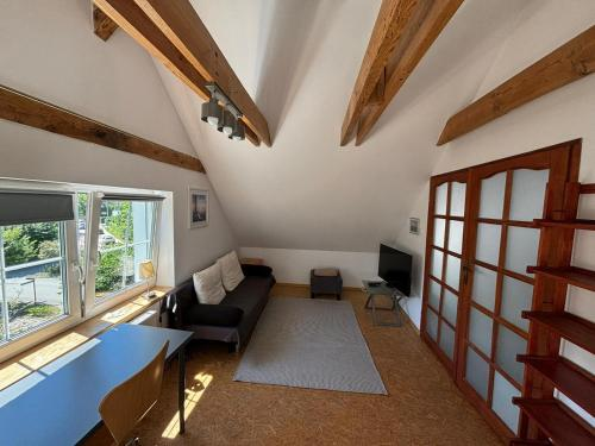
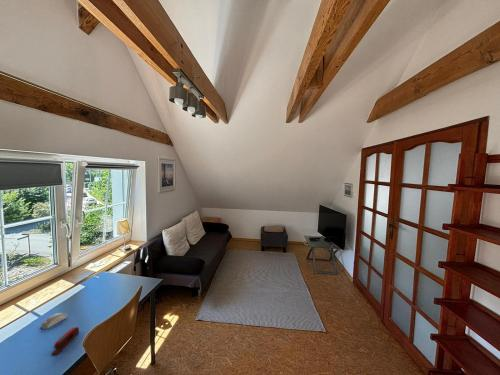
+ stapler (66, 337)
+ computer mouse (54, 318)
